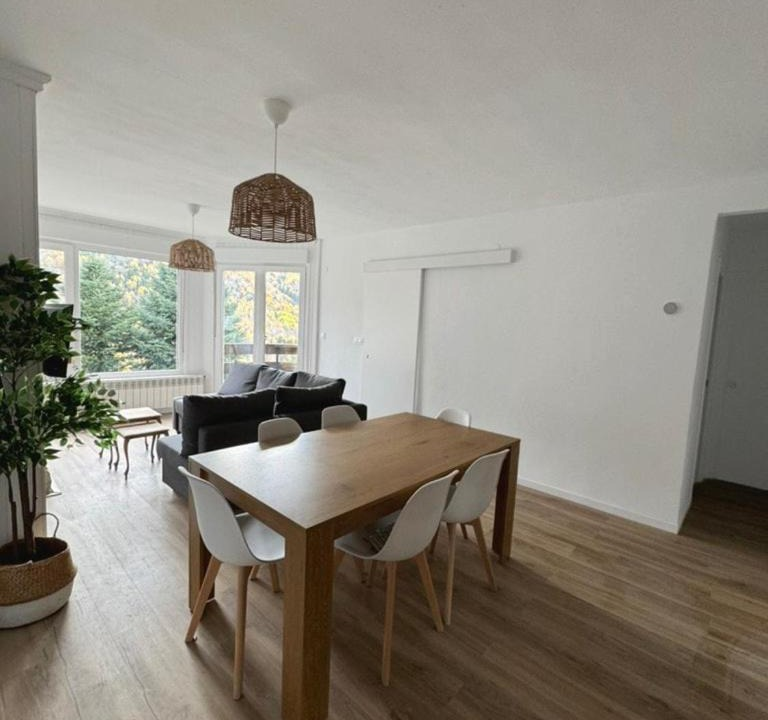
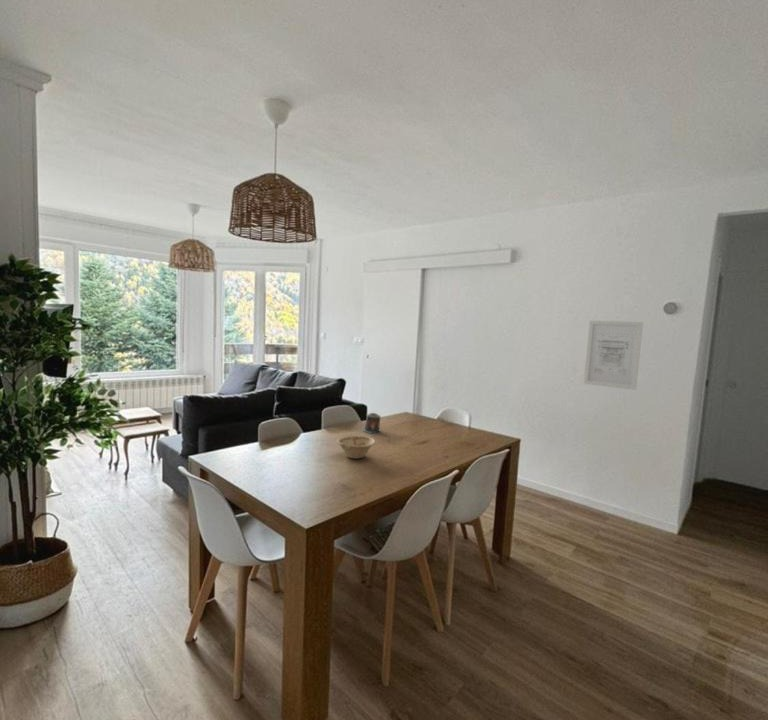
+ wall art (612, 354)
+ candle (371, 422)
+ dish (355, 448)
